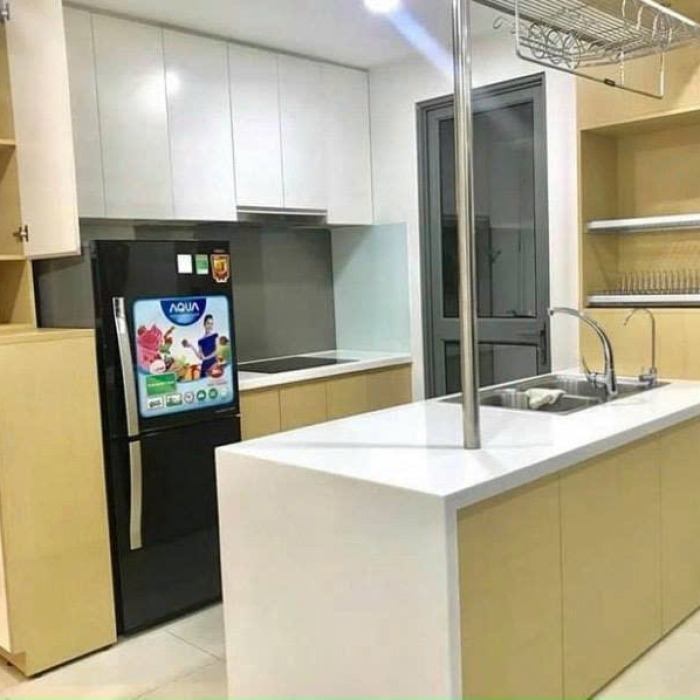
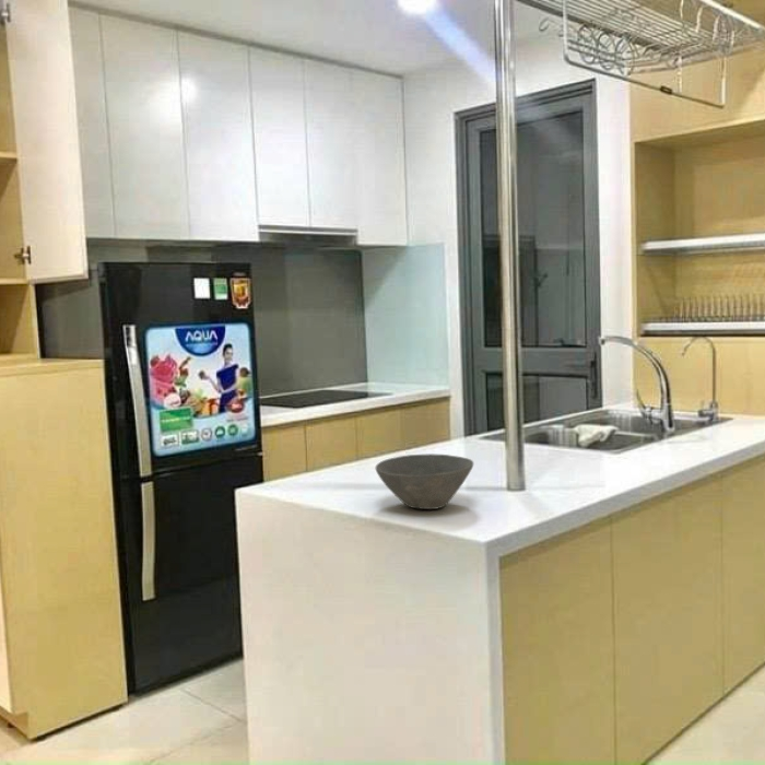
+ bowl (425, 483)
